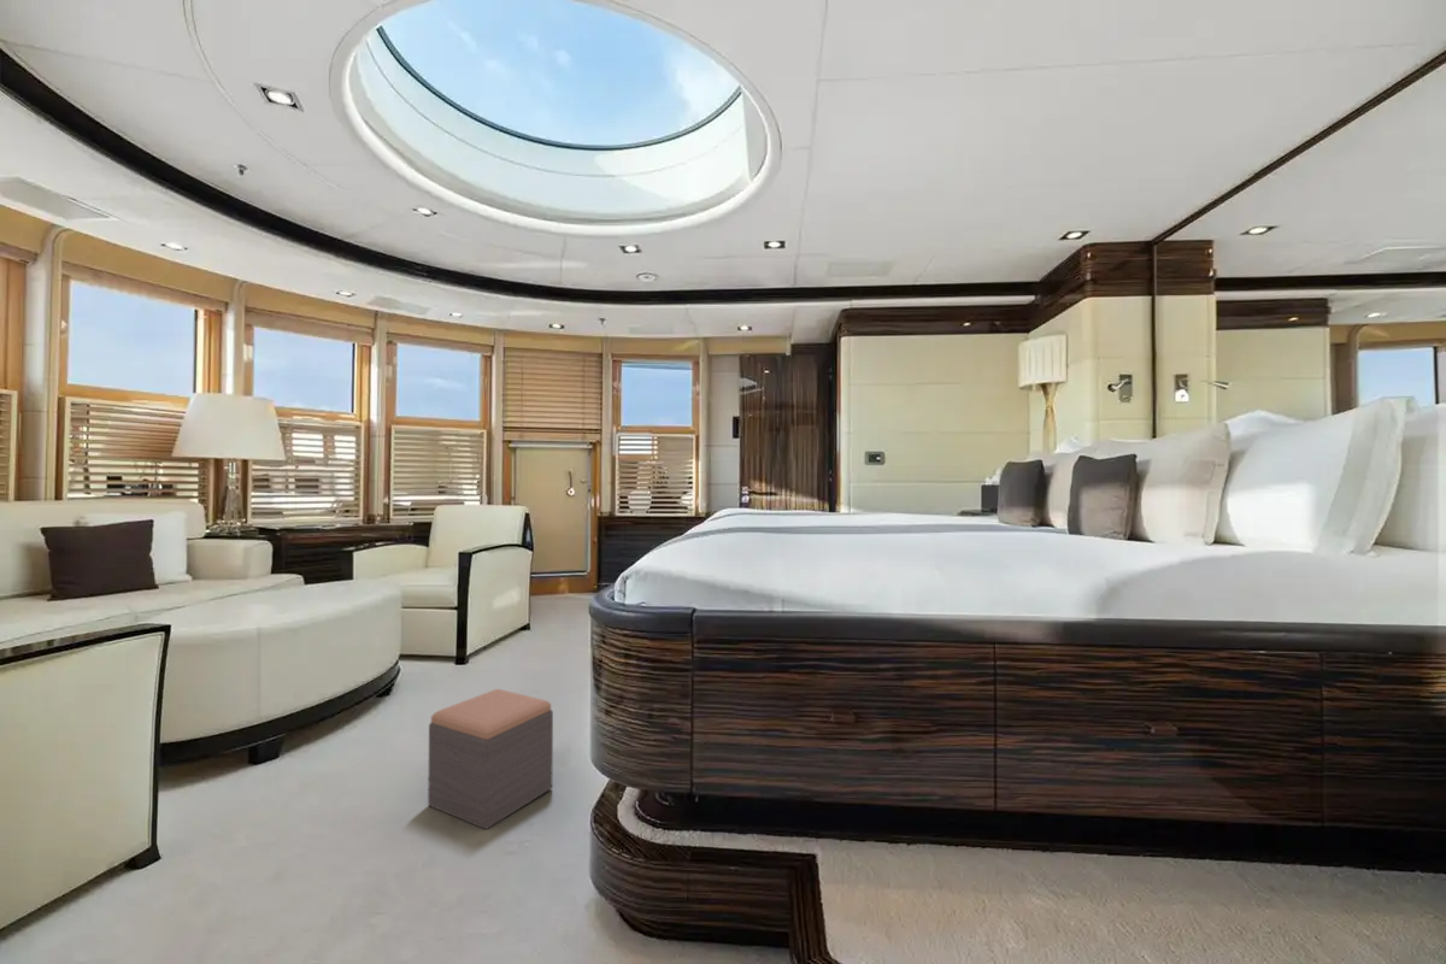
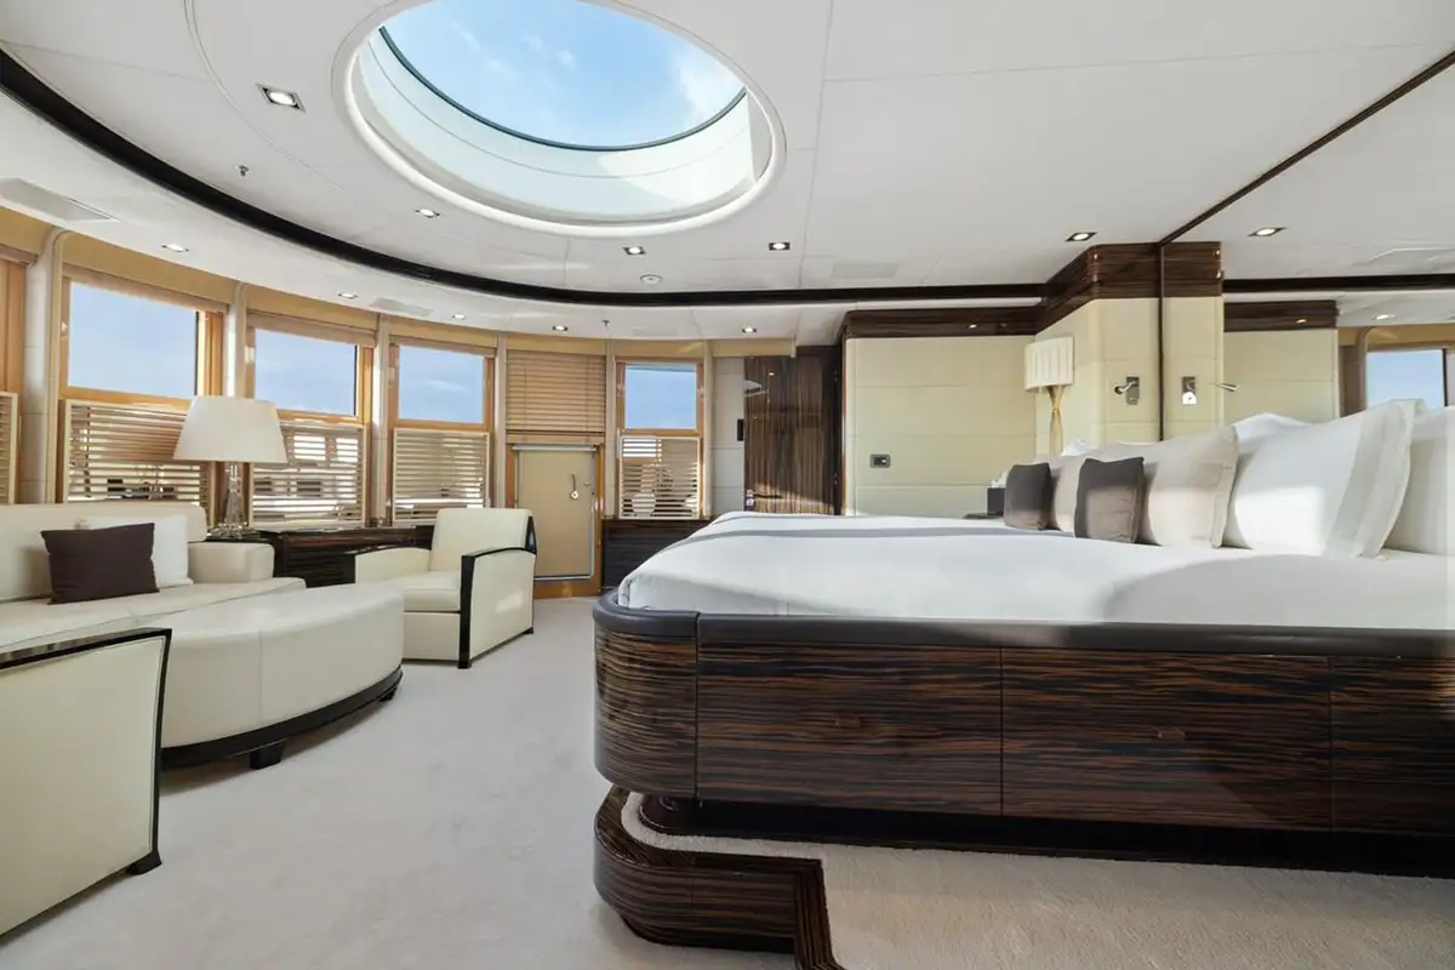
- footstool (492, 750)
